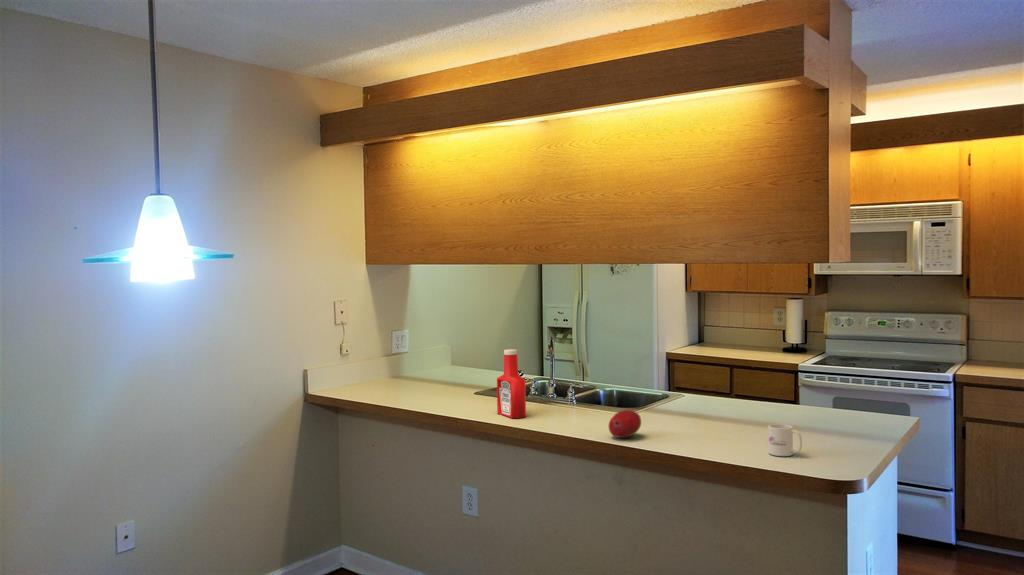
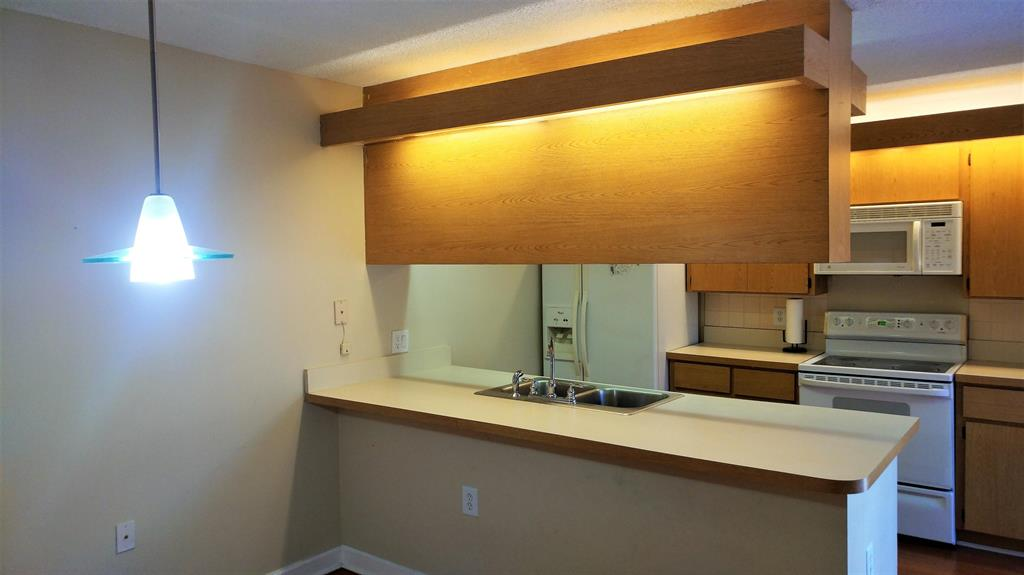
- fruit (625, 423)
- soap bottle (511, 382)
- mug (785, 440)
